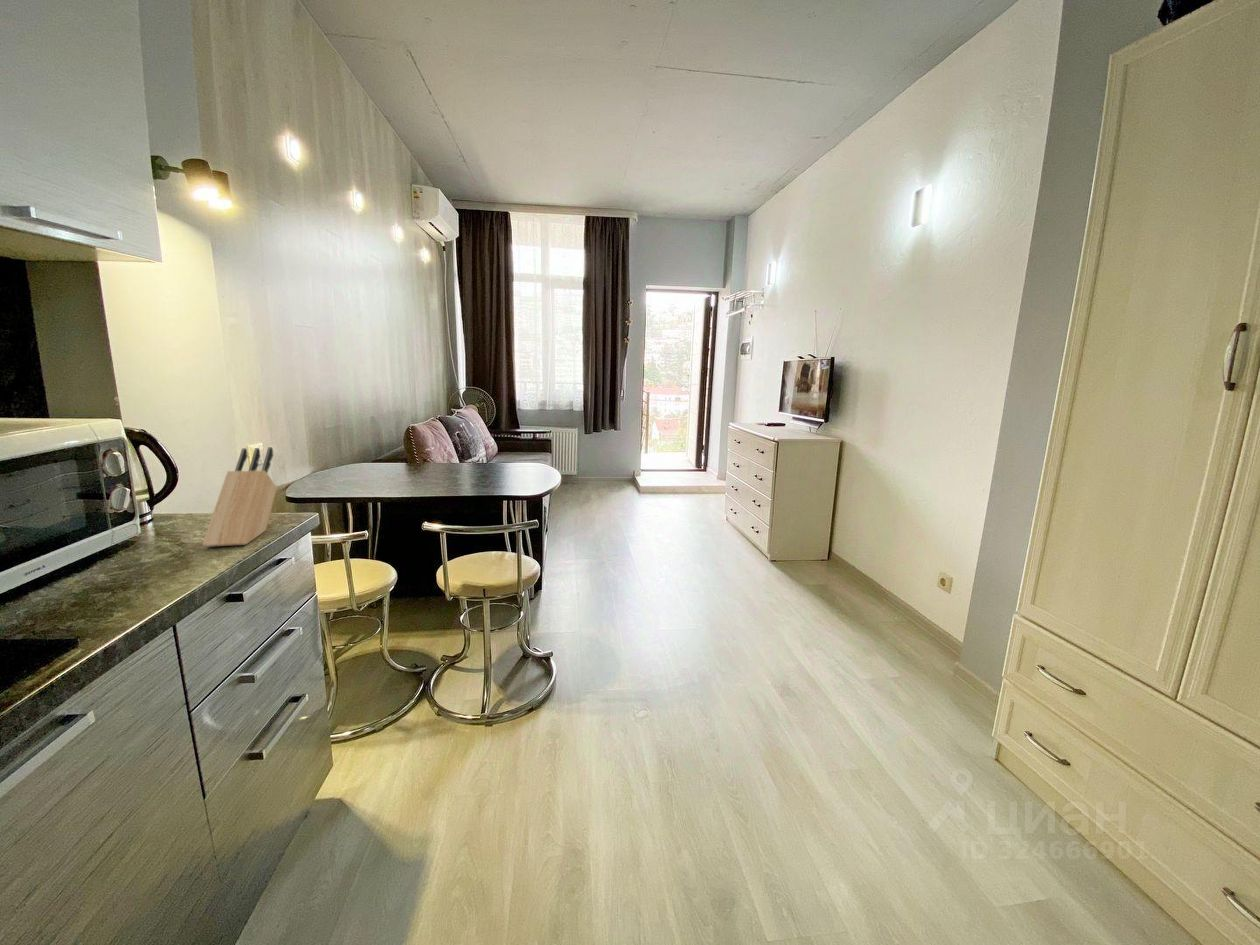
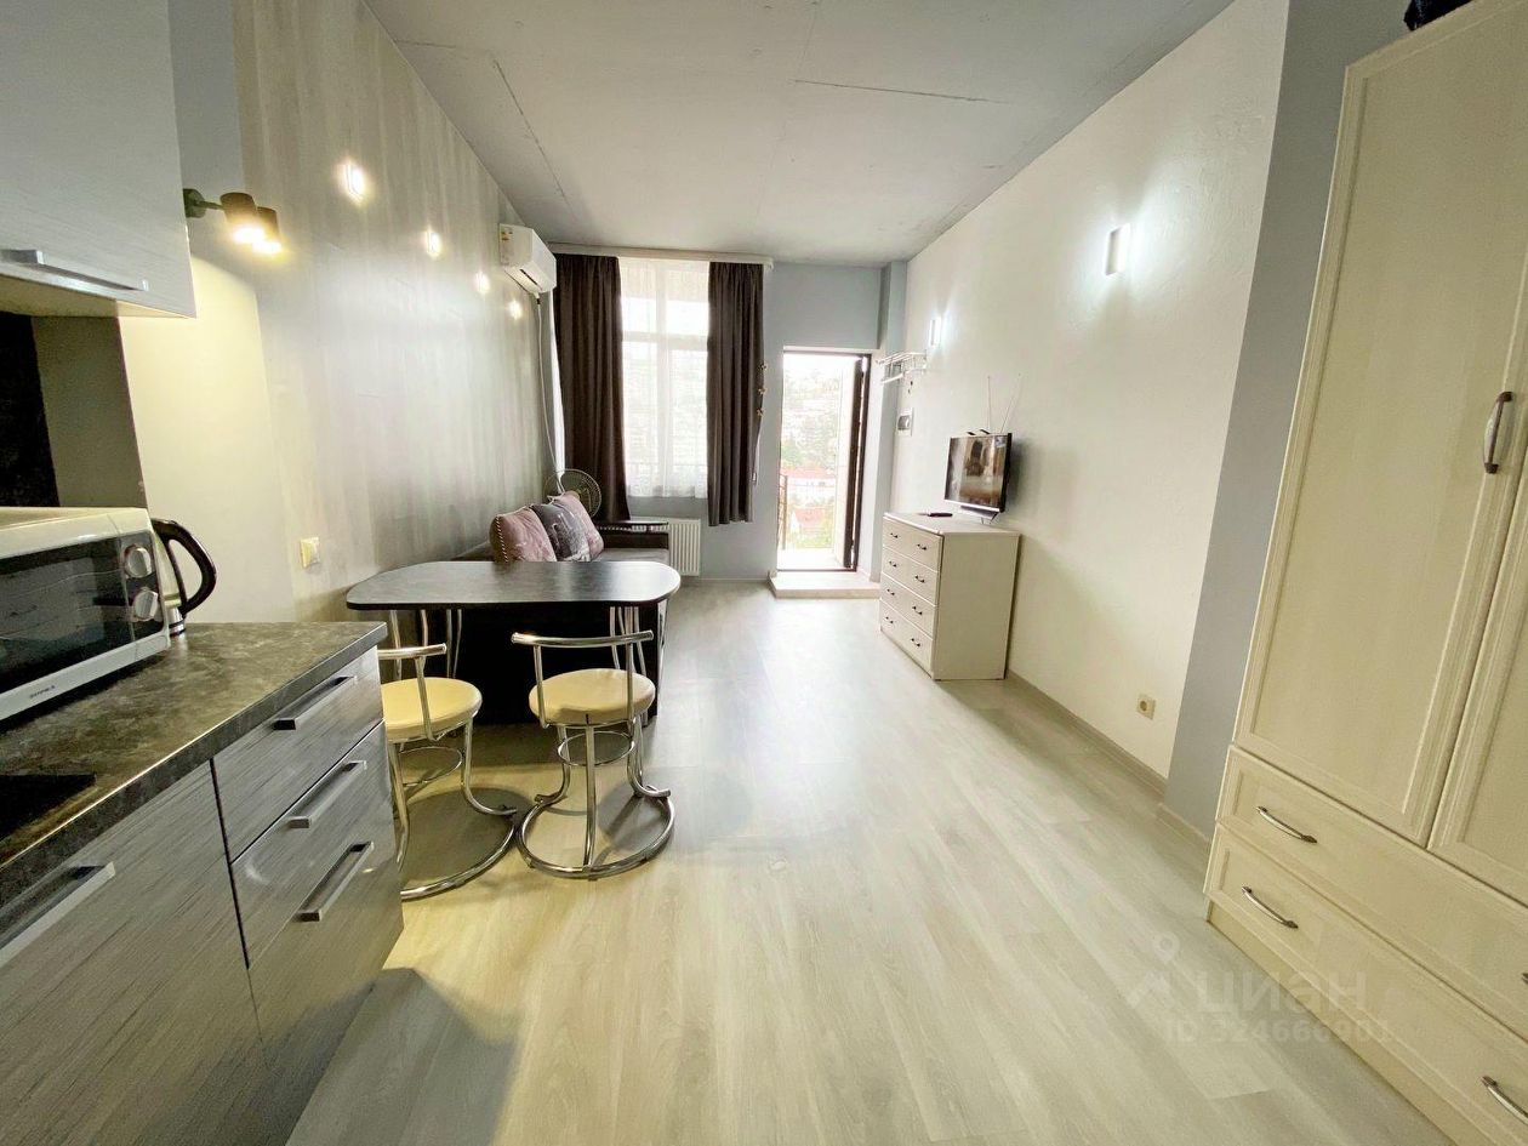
- knife block (243, 492)
